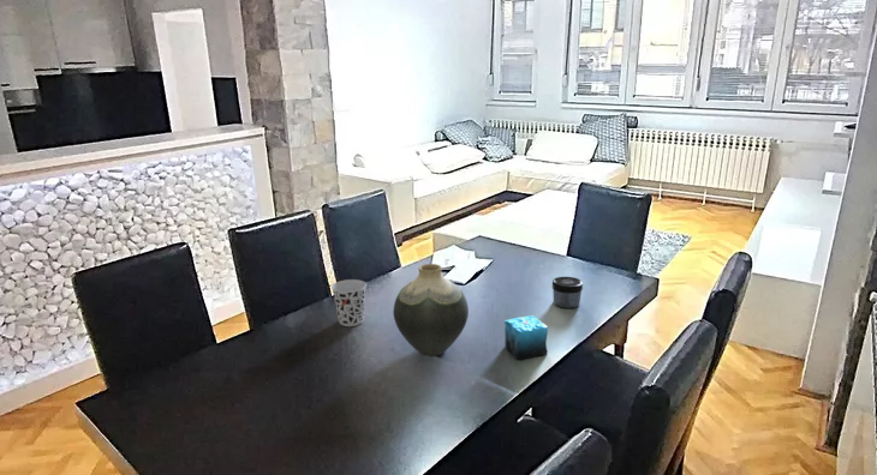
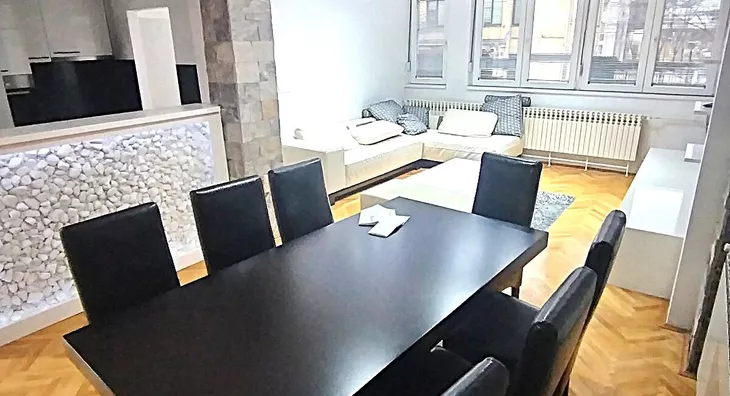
- candle (525, 331)
- cup (350, 303)
- vase (430, 309)
- jar (566, 291)
